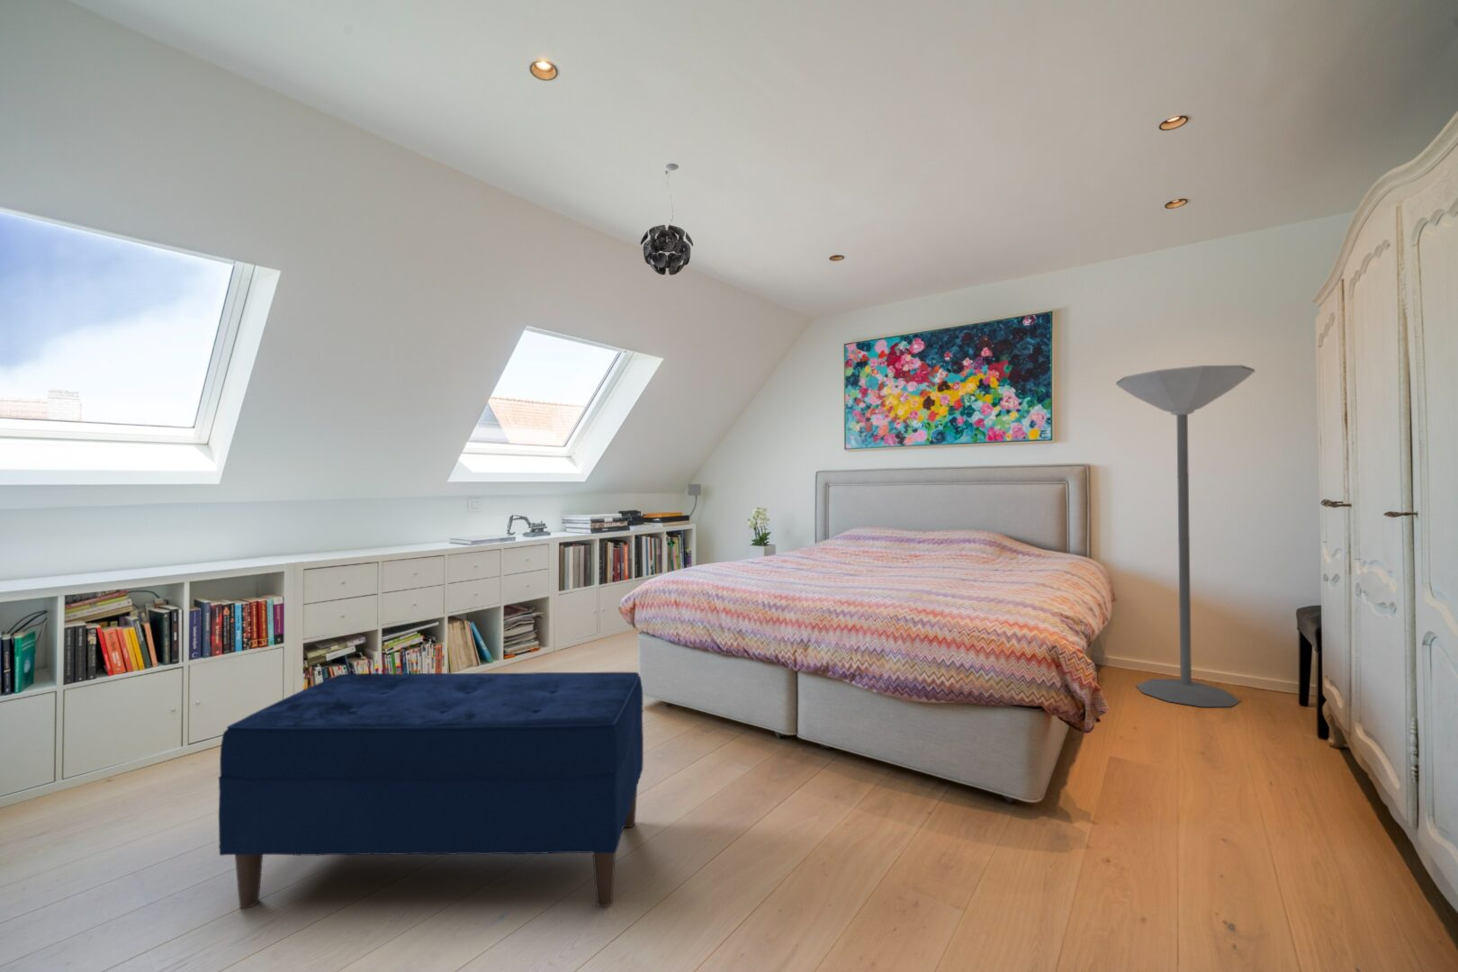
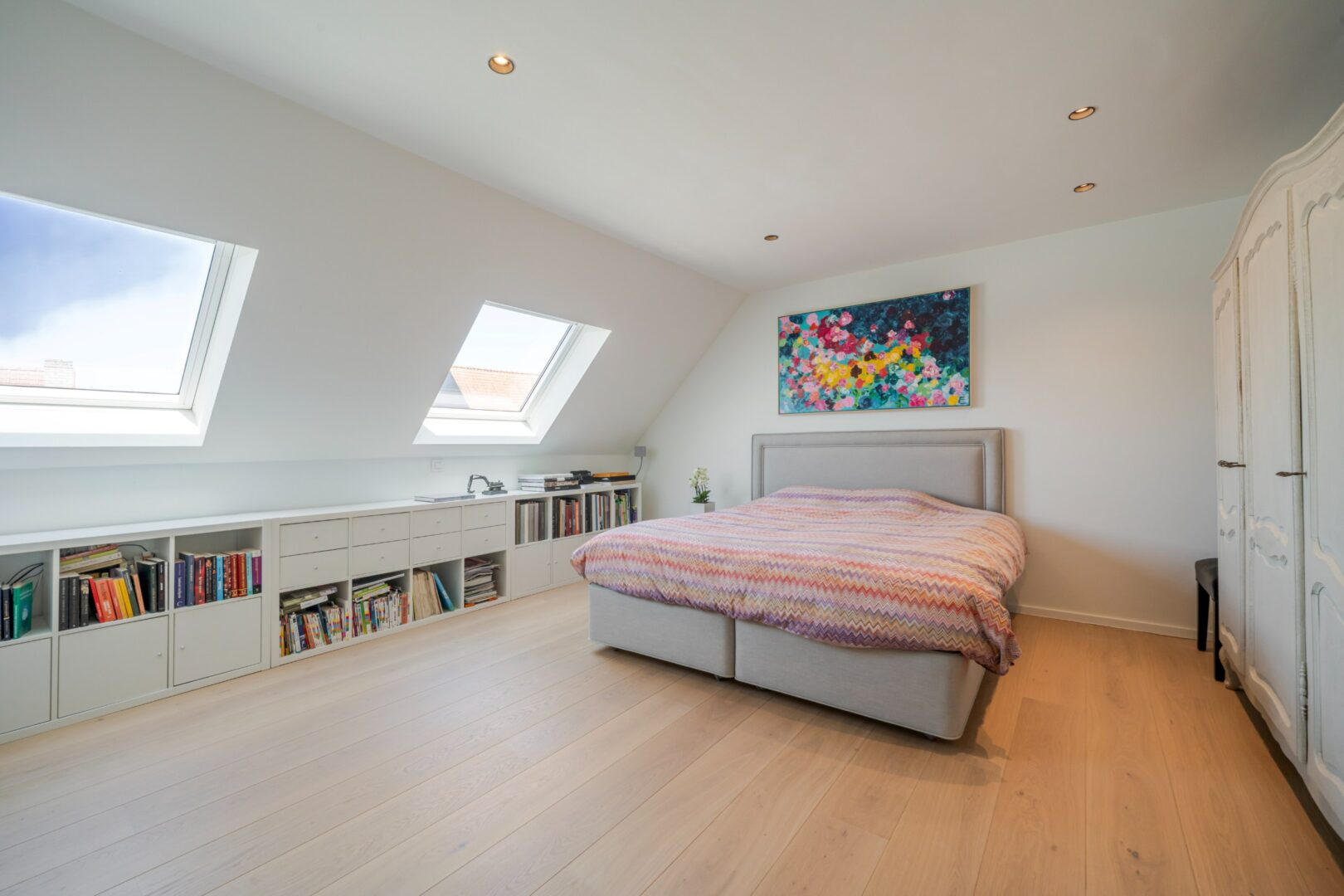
- pendant light (664, 225)
- bench (458, 778)
- floor lamp (1184, 534)
